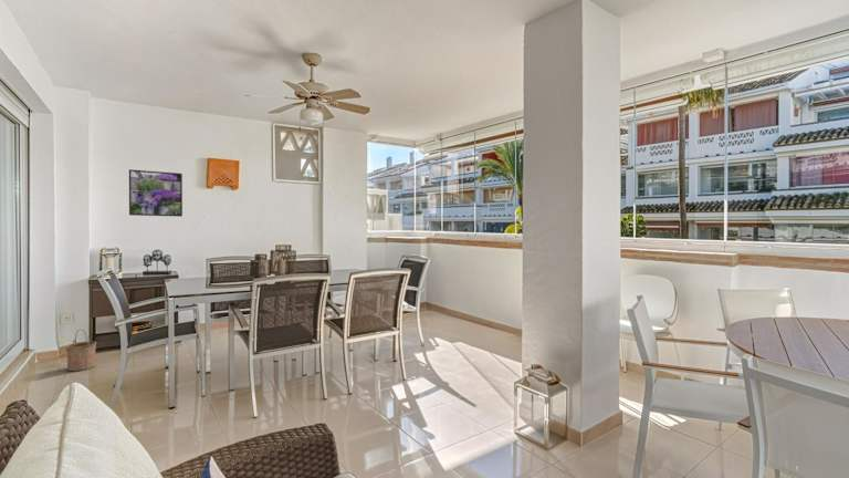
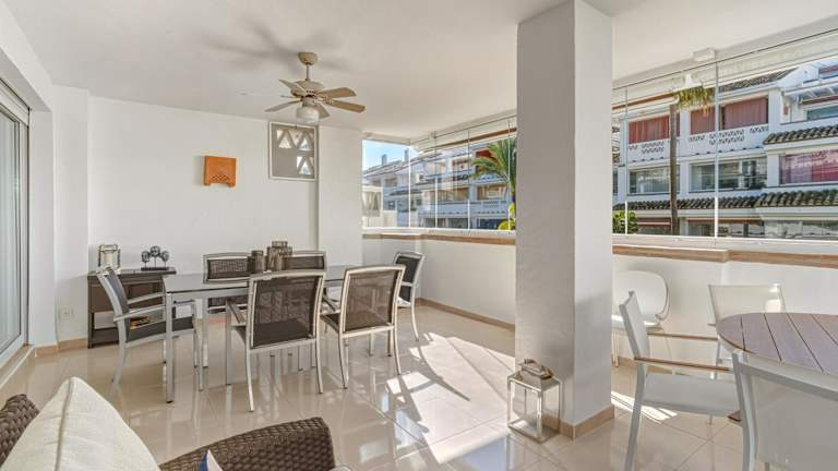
- bucket (81, 349)
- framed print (156, 194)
